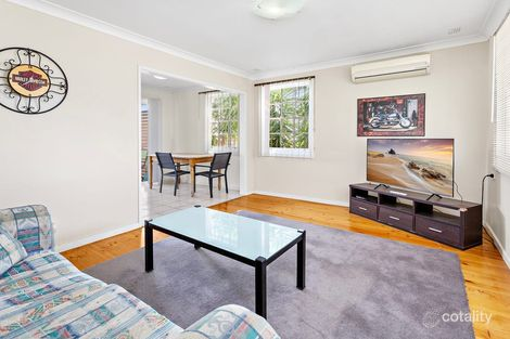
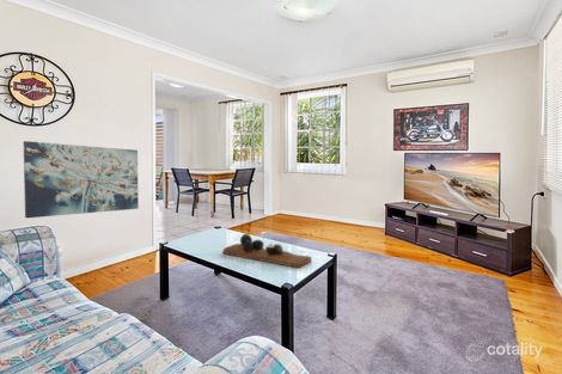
+ wall art (88, 179)
+ decorative tray (265, 247)
